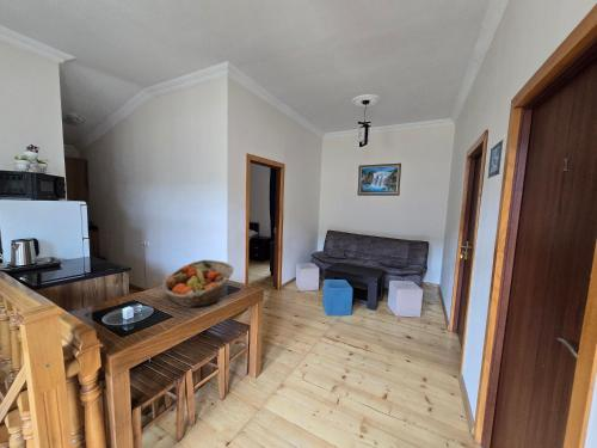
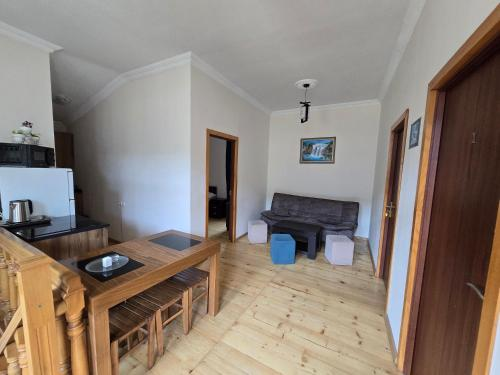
- fruit basket (198, 281)
